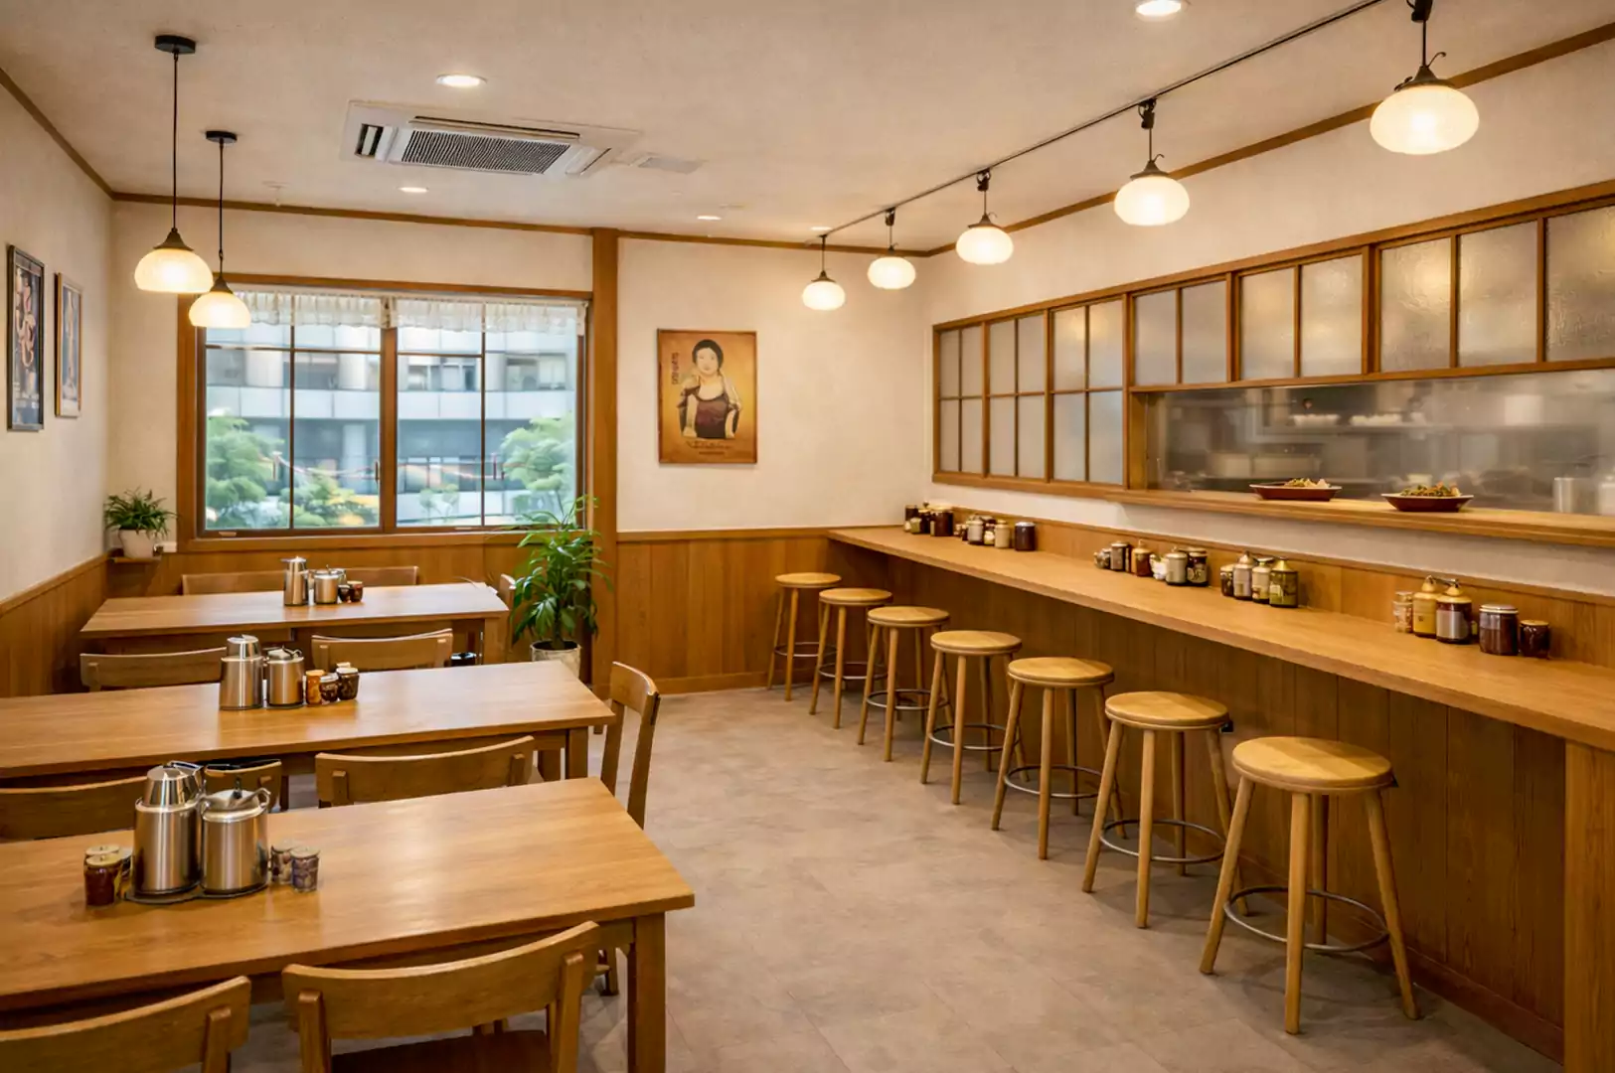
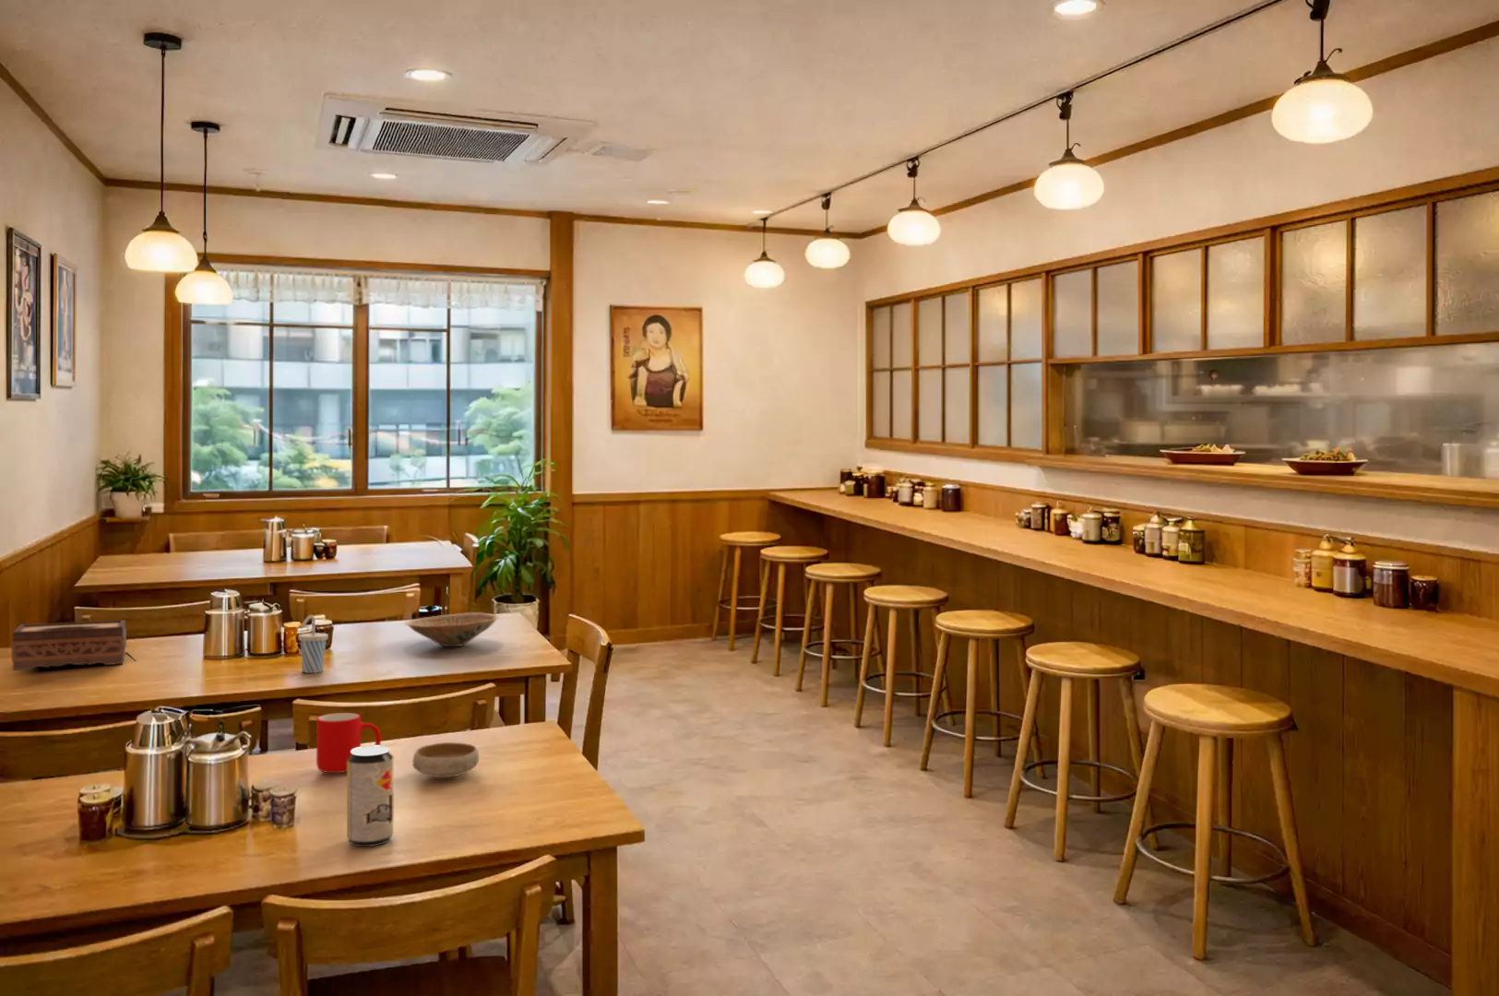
+ beverage can (370, 795)
+ cup (311, 643)
+ bowl (451, 630)
+ tissue box (71, 644)
+ bowl (446, 760)
+ cup (349, 743)
